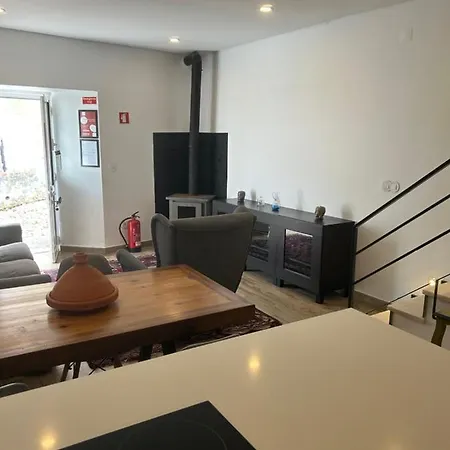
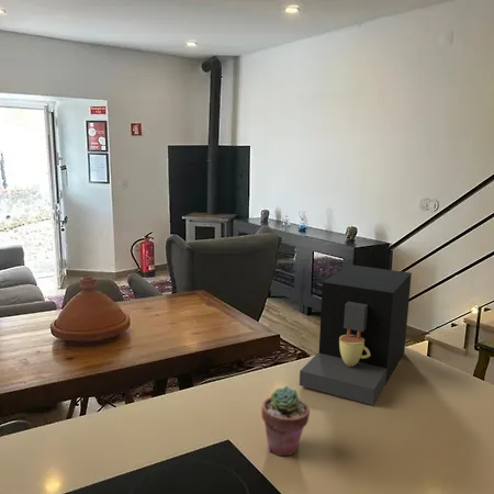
+ potted succulent (284, 418)
+ coffee maker (359, 326)
